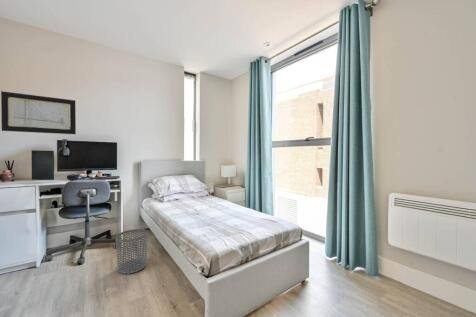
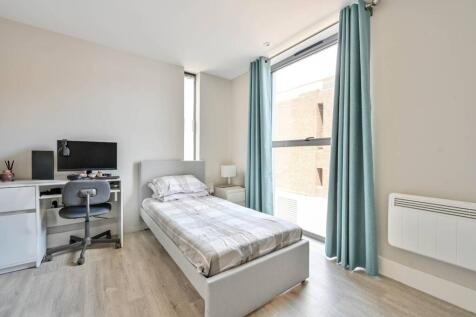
- wall art (41, 114)
- waste bin (131, 250)
